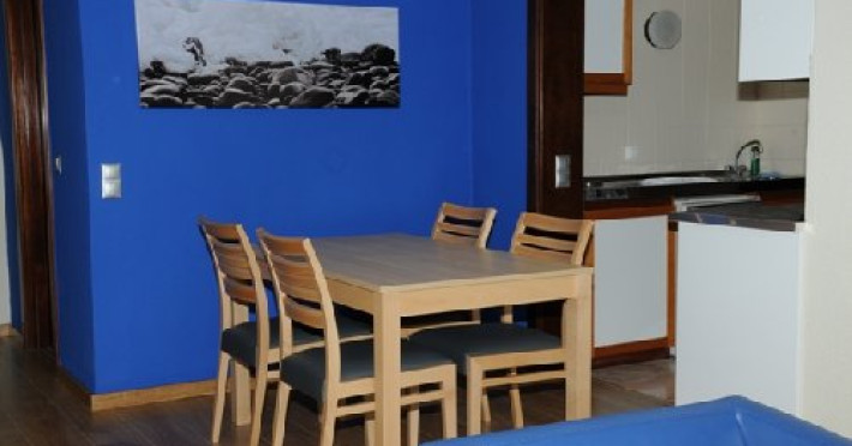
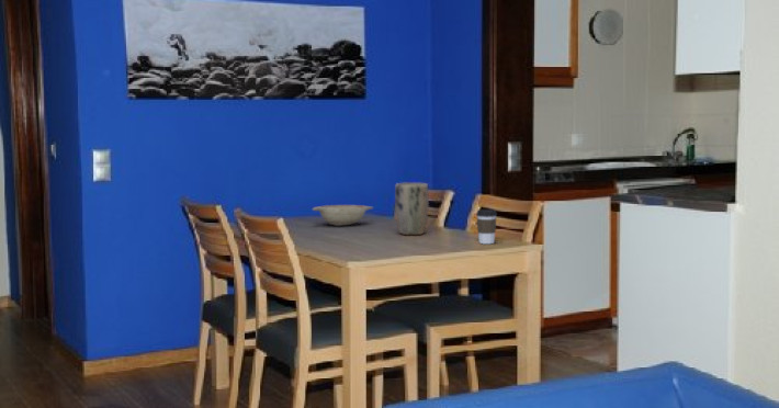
+ plant pot (411, 208)
+ coffee cup (486, 226)
+ decorative bowl (342, 214)
